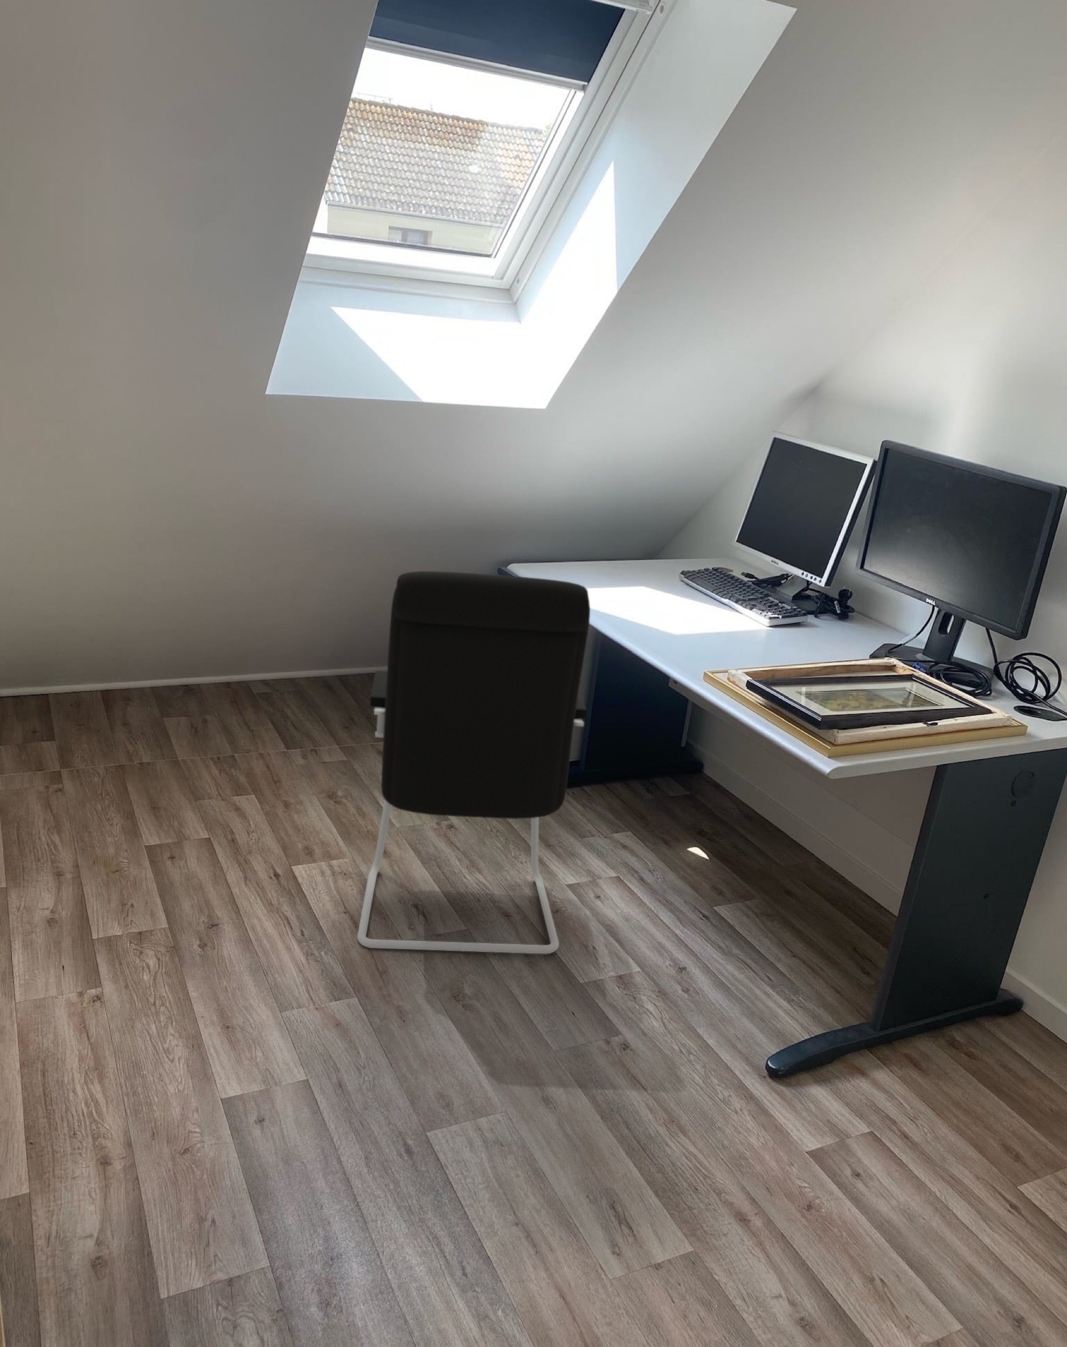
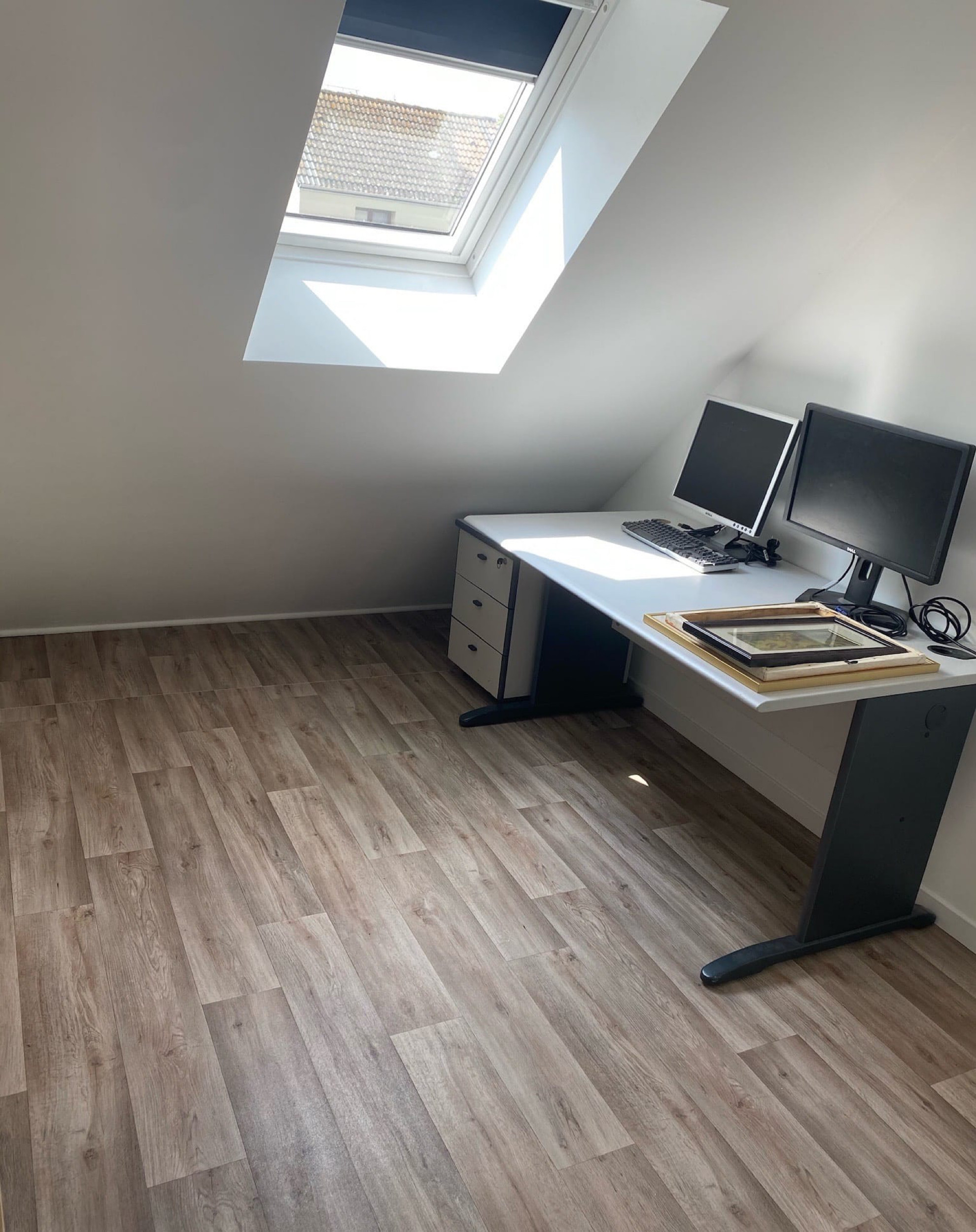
- office chair (472, 745)
